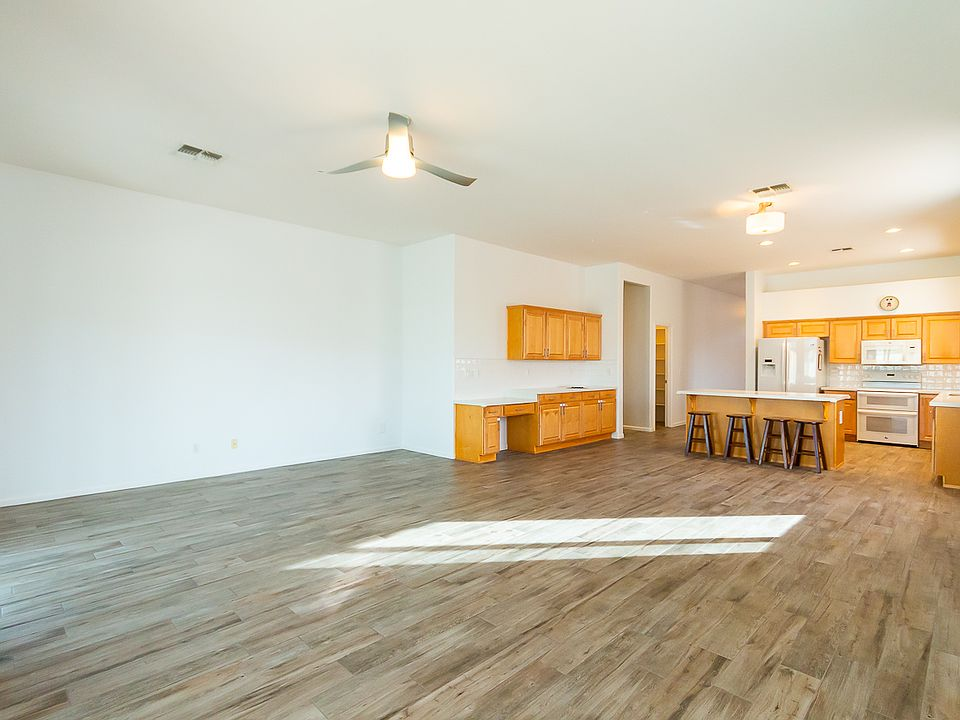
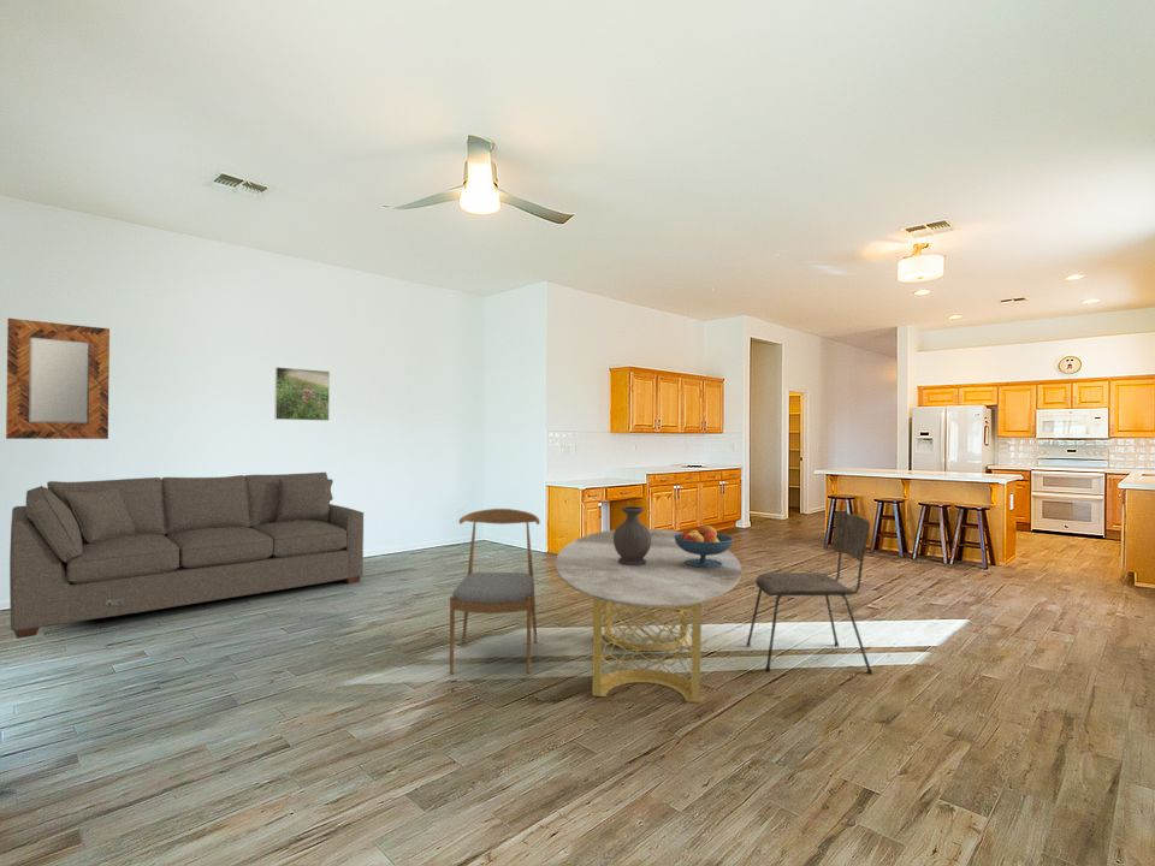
+ vase (632, 534)
+ home mirror (59, 381)
+ dining table (645, 610)
+ dining chair (496, 586)
+ dining chair (806, 586)
+ sofa (203, 536)
+ fruit bowl (703, 545)
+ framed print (302, 395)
